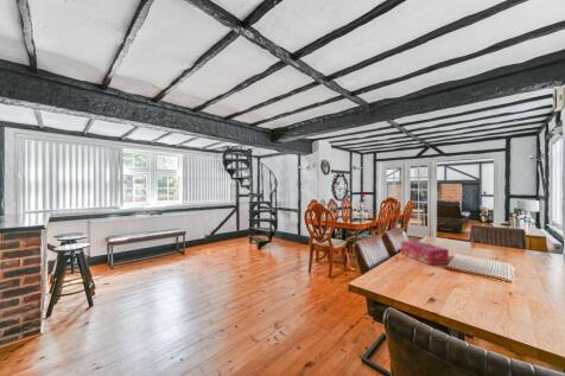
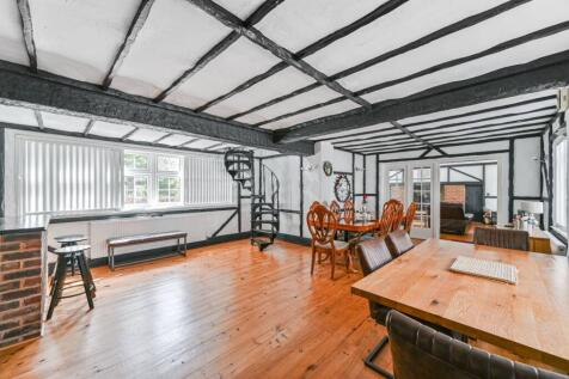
- tissue box (423, 251)
